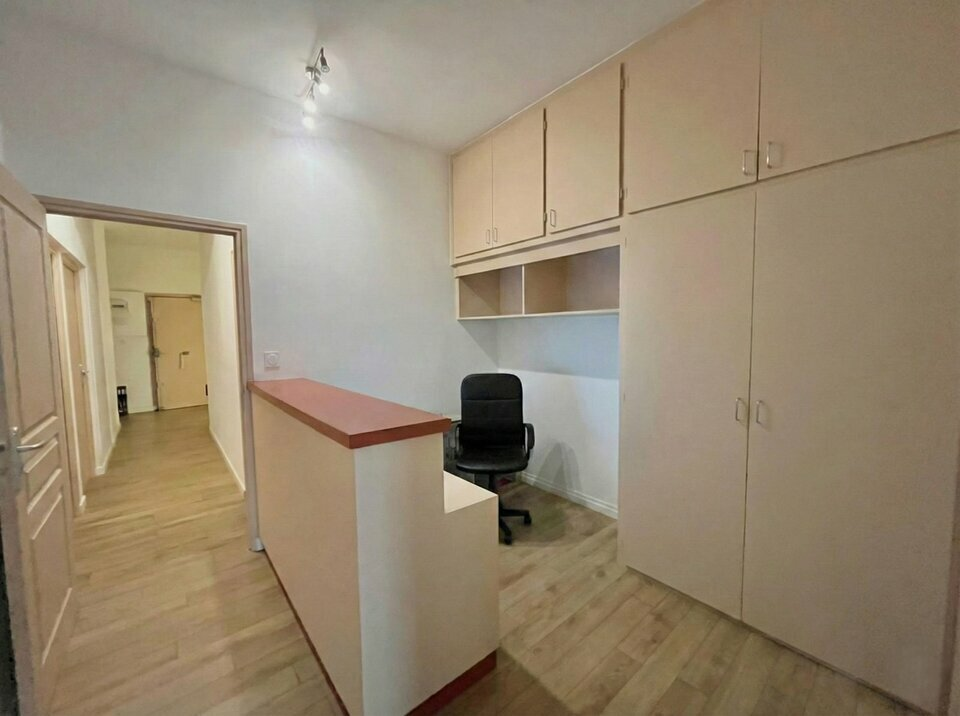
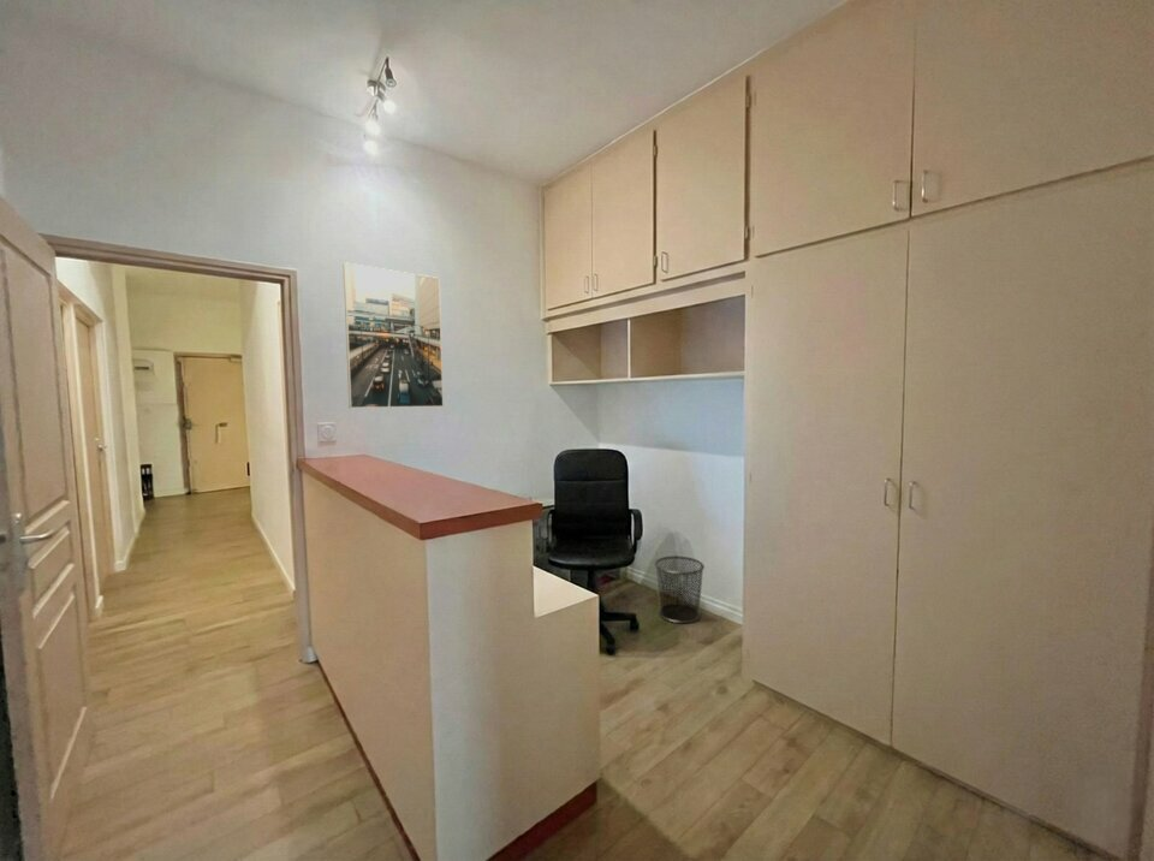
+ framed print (395, 339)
+ waste bin (679, 588)
